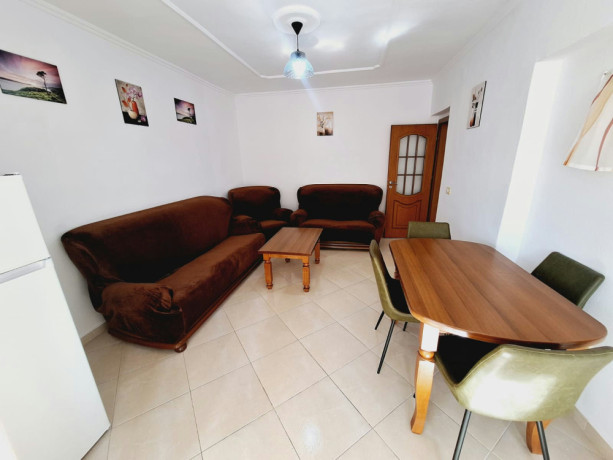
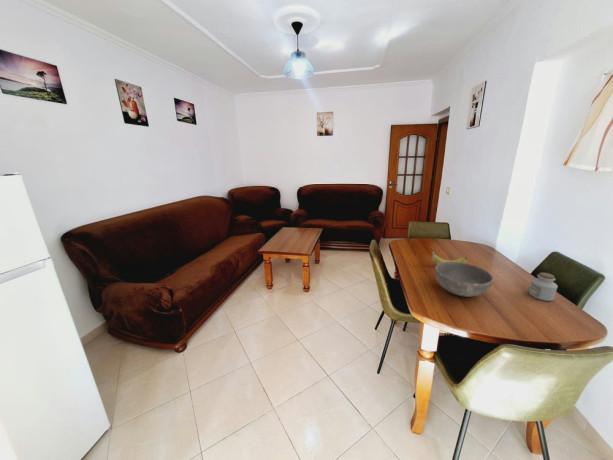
+ bowl (461, 281)
+ jar (543, 285)
+ fruit (447, 260)
